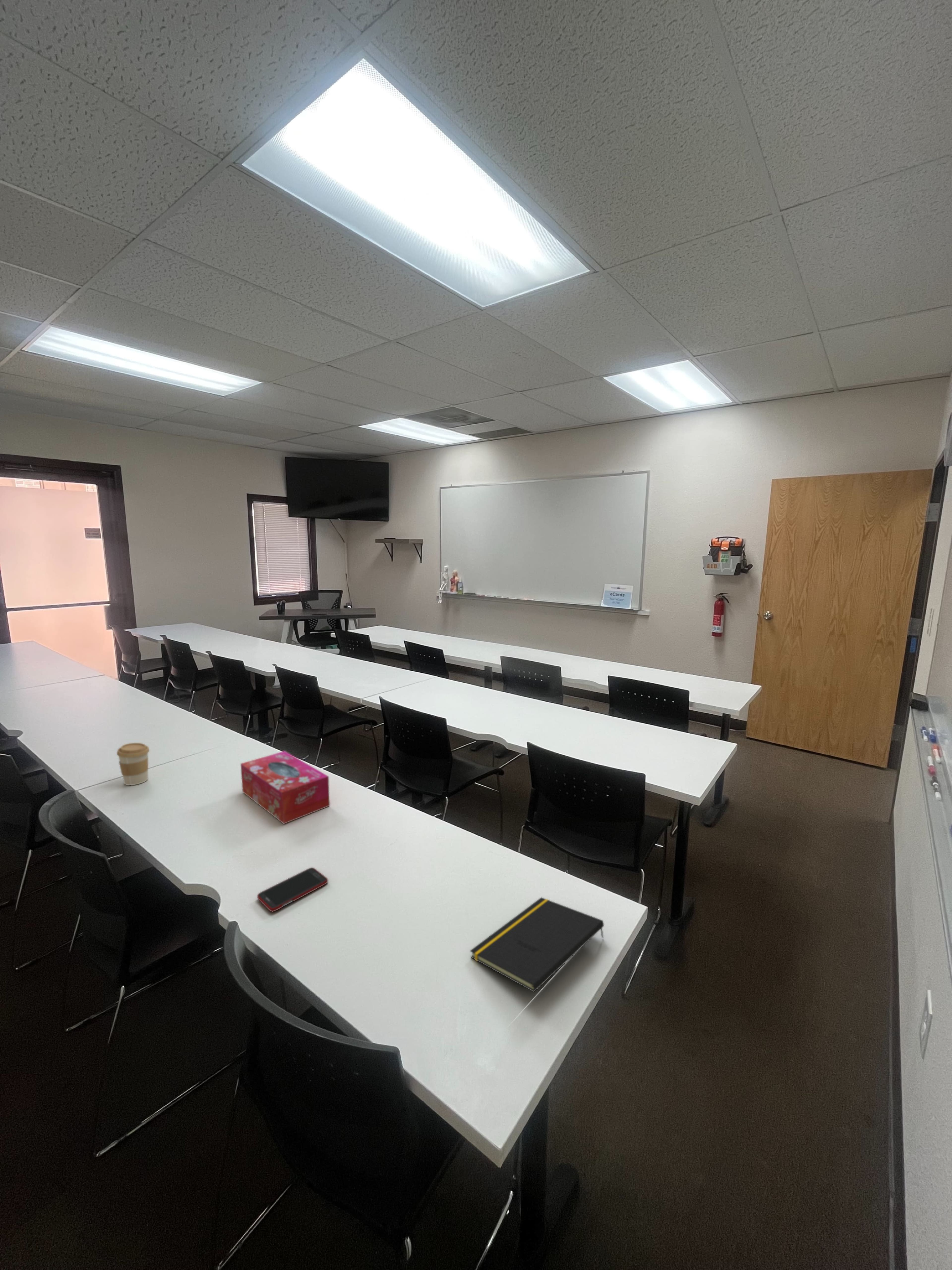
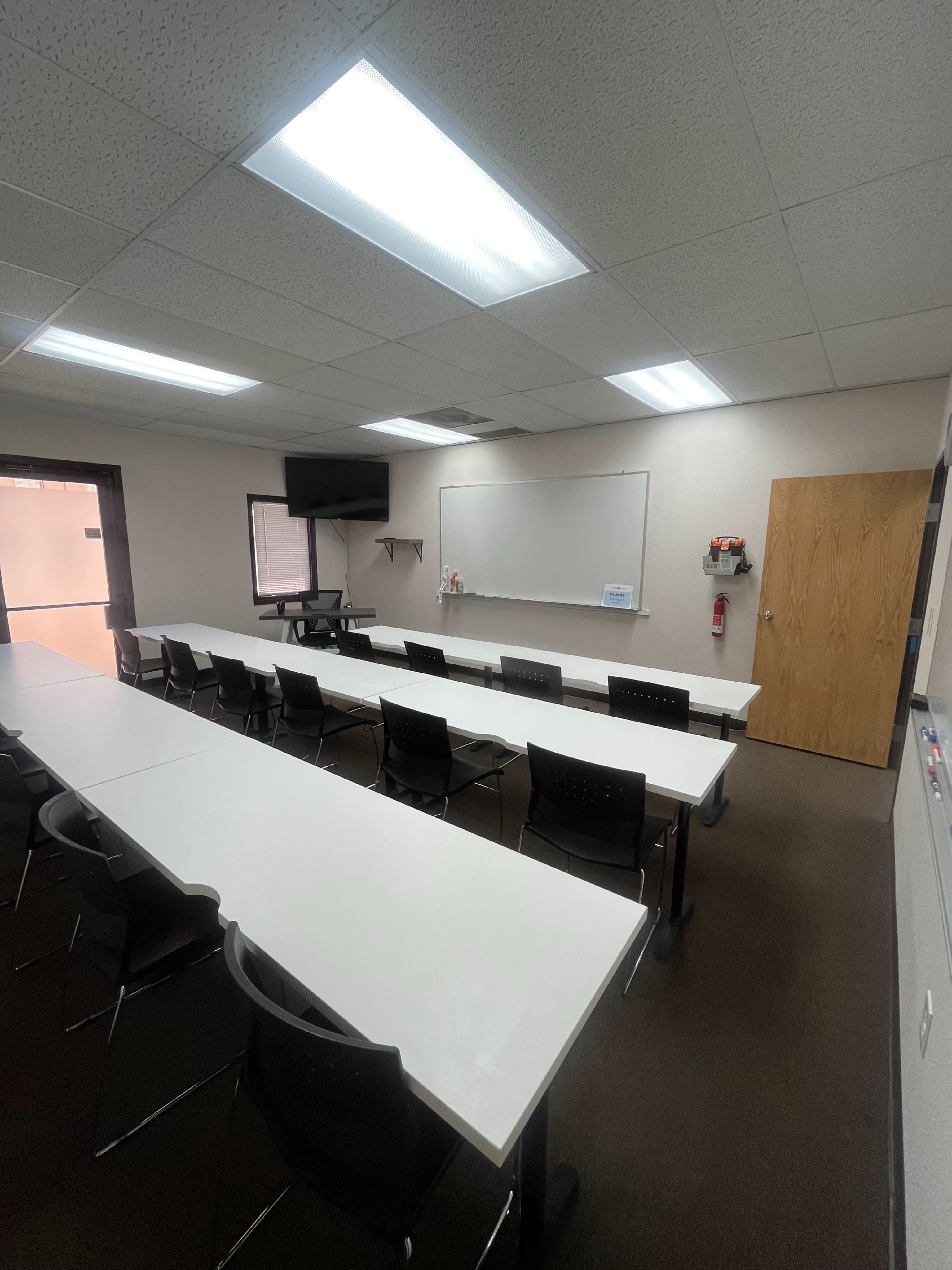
- coffee cup (134, 763)
- cell phone (293, 888)
- notepad (538, 939)
- tissue box (284, 784)
